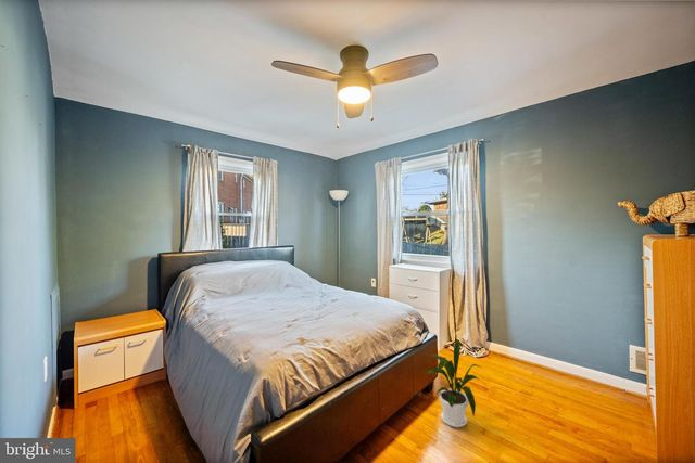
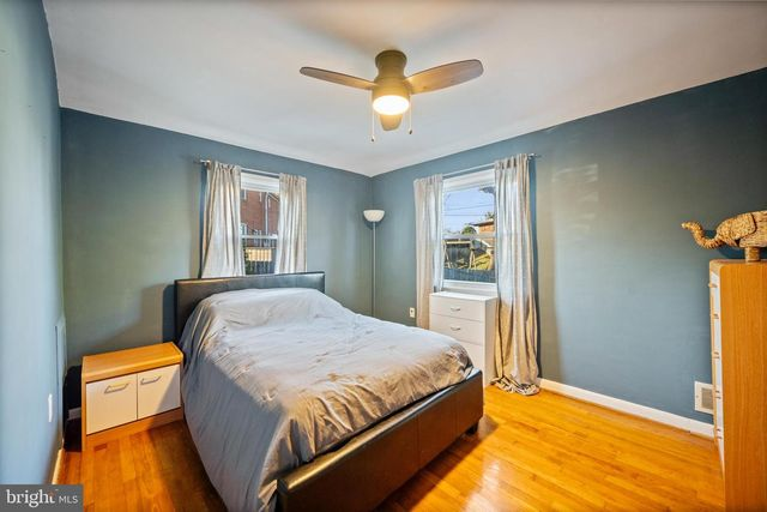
- house plant (452, 383)
